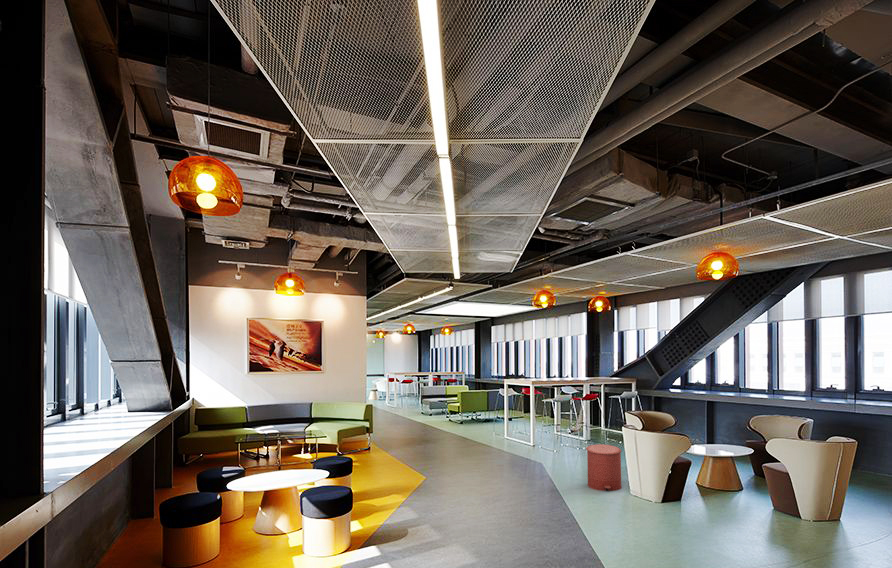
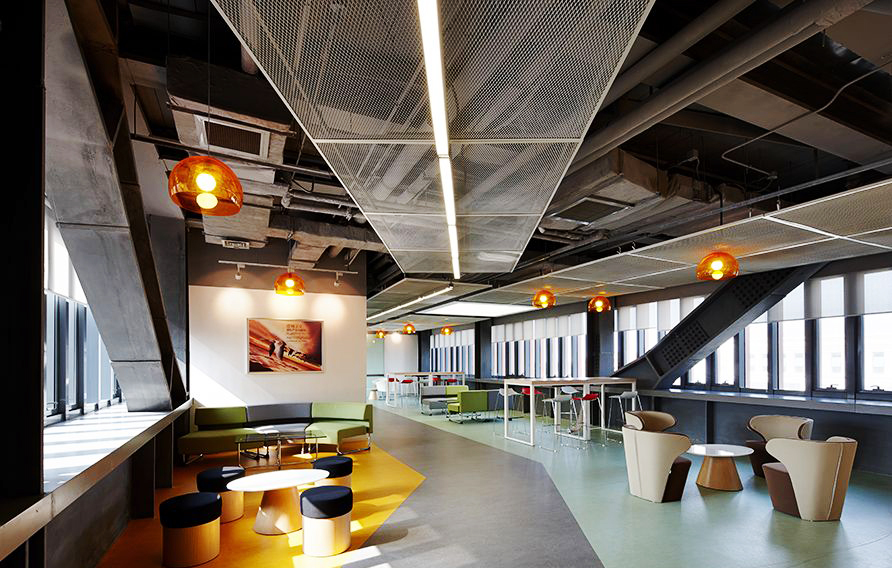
- trash can (604, 467)
